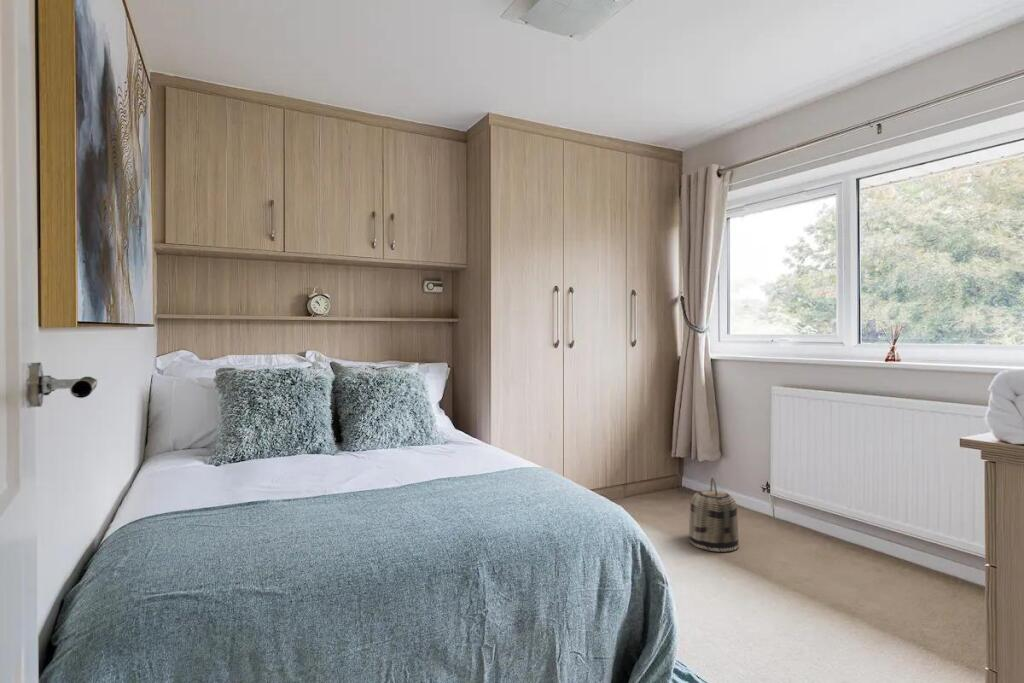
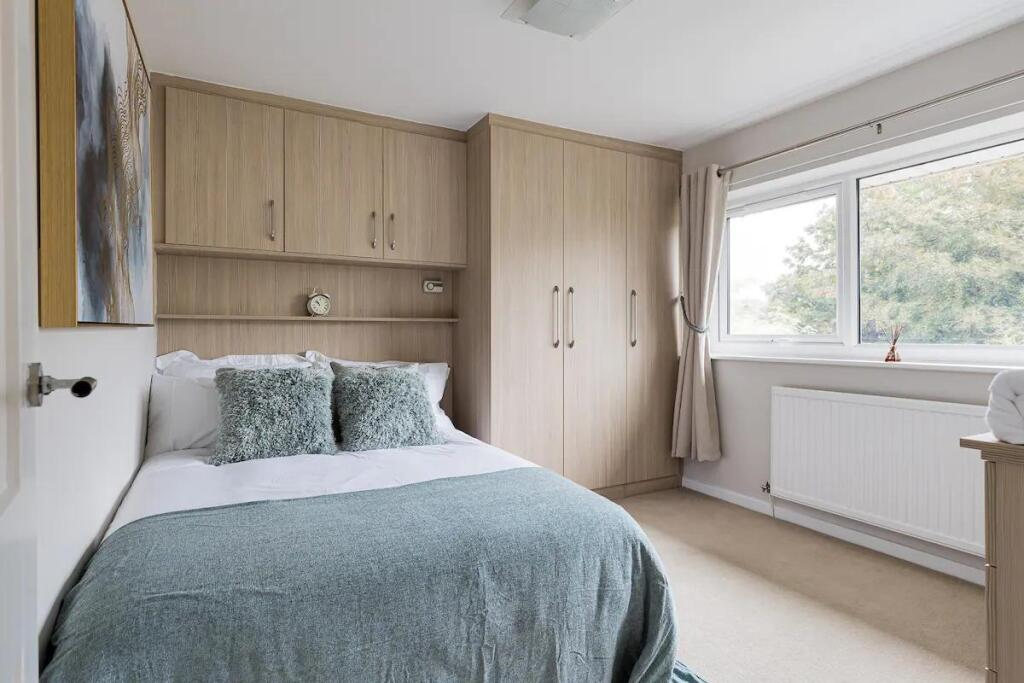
- basket (713, 510)
